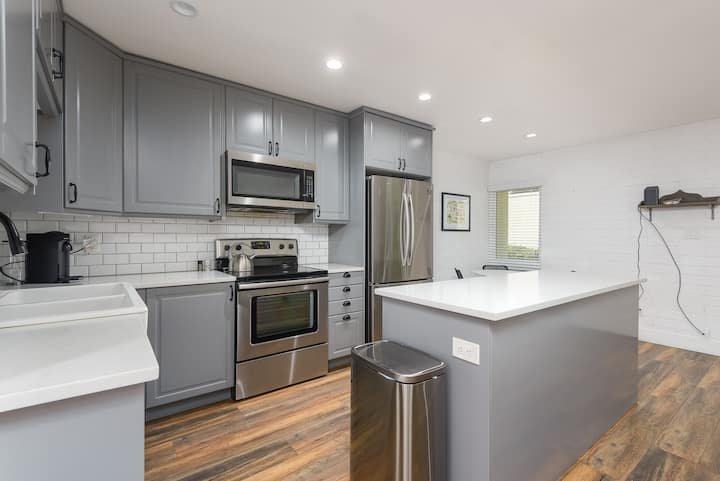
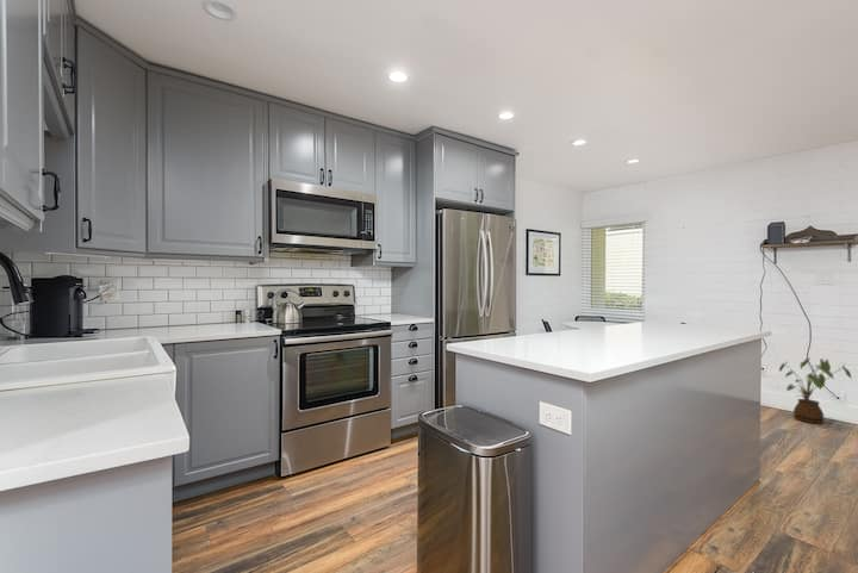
+ house plant (813, 390)
